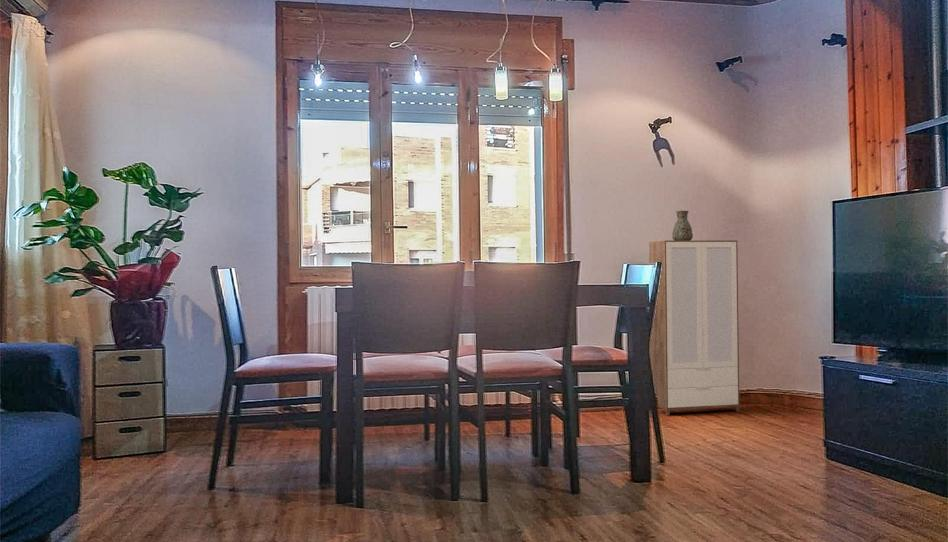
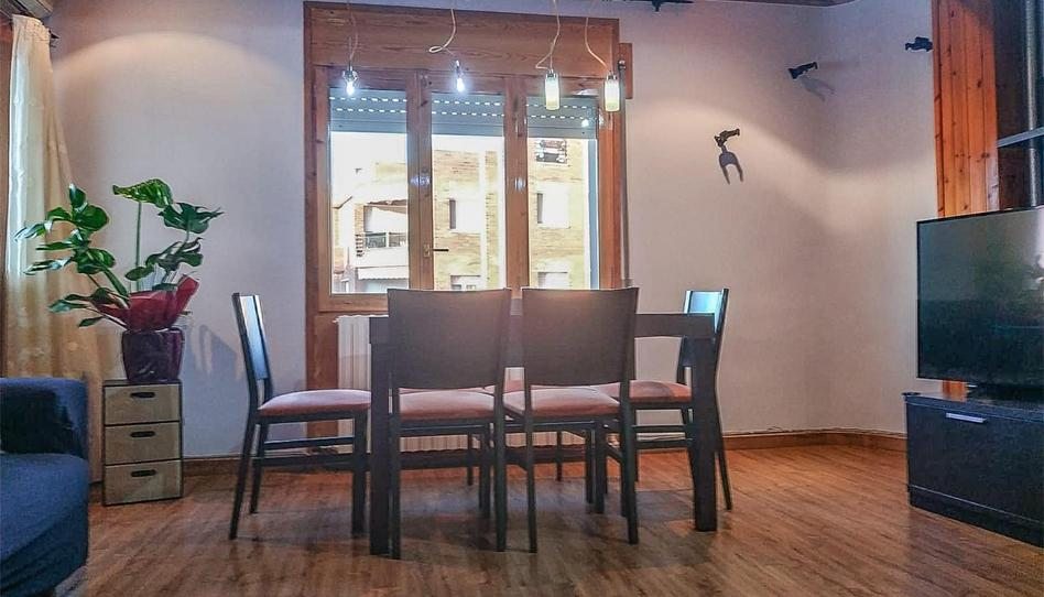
- decorative vase (682, 226)
- cabinet (694, 326)
